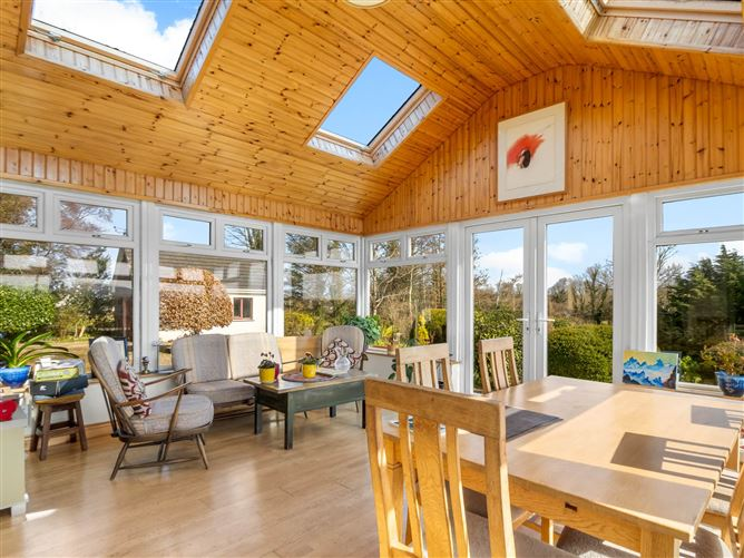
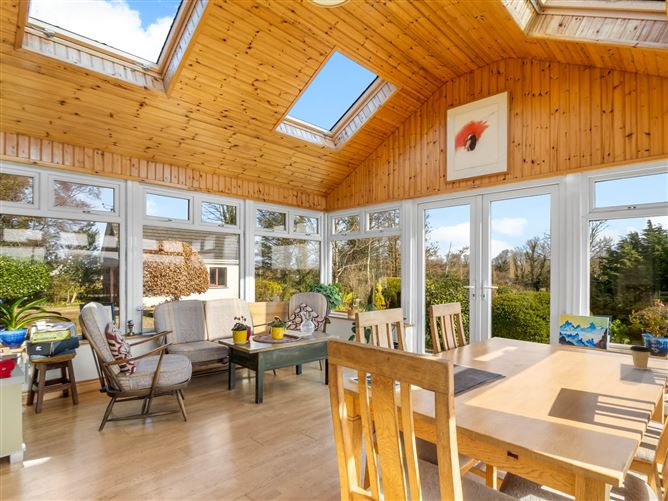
+ coffee cup (640, 357)
